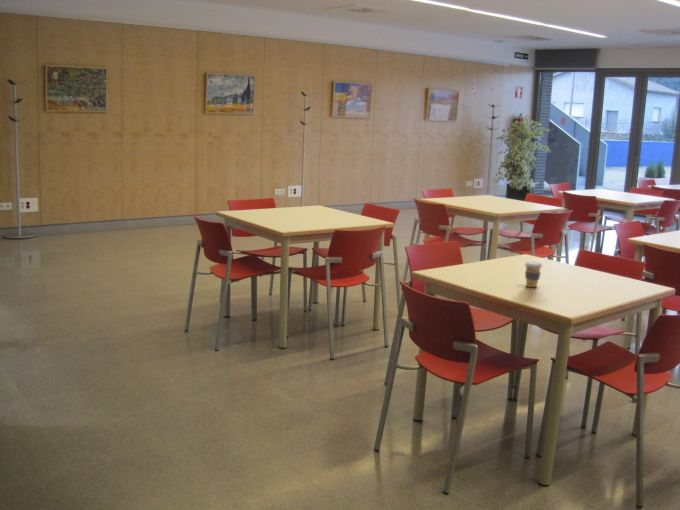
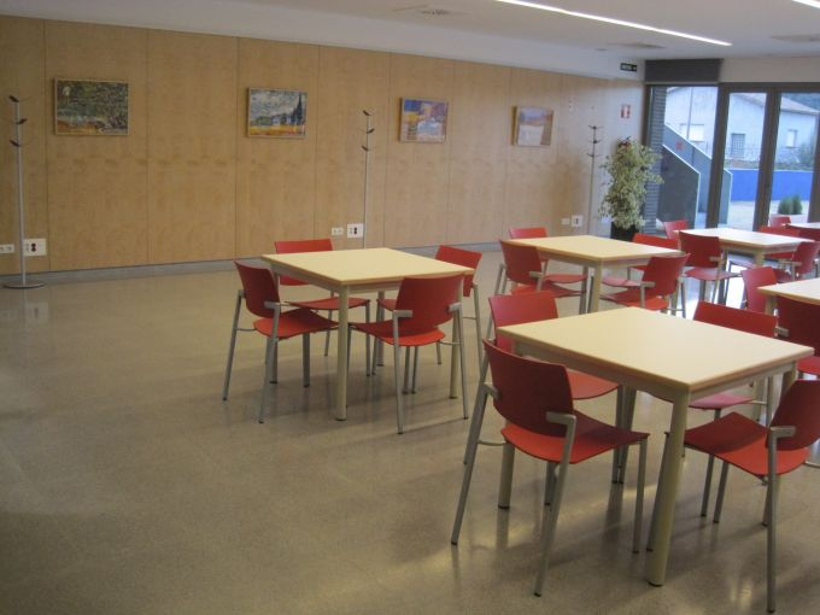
- coffee cup (532, 274)
